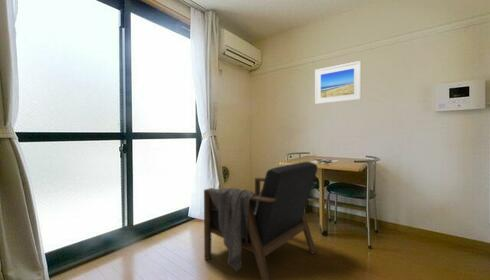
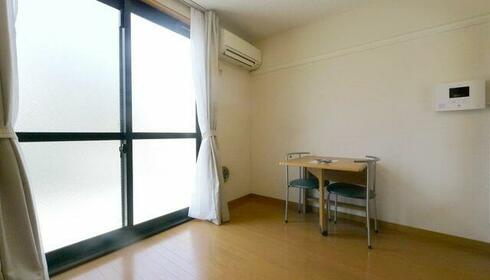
- armchair (256, 209)
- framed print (336, 83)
